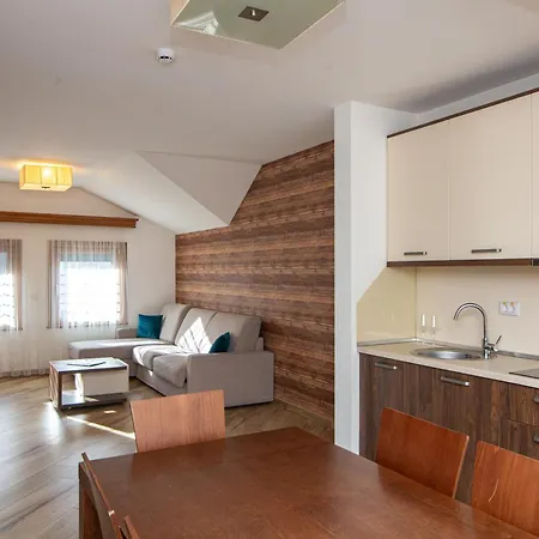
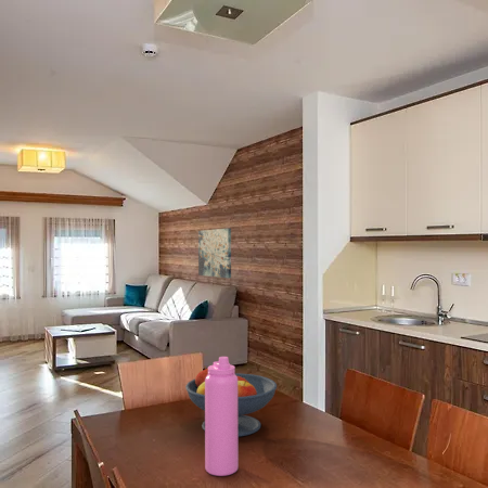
+ water bottle (221, 412)
+ wall art (214, 253)
+ fruit bowl (237, 398)
